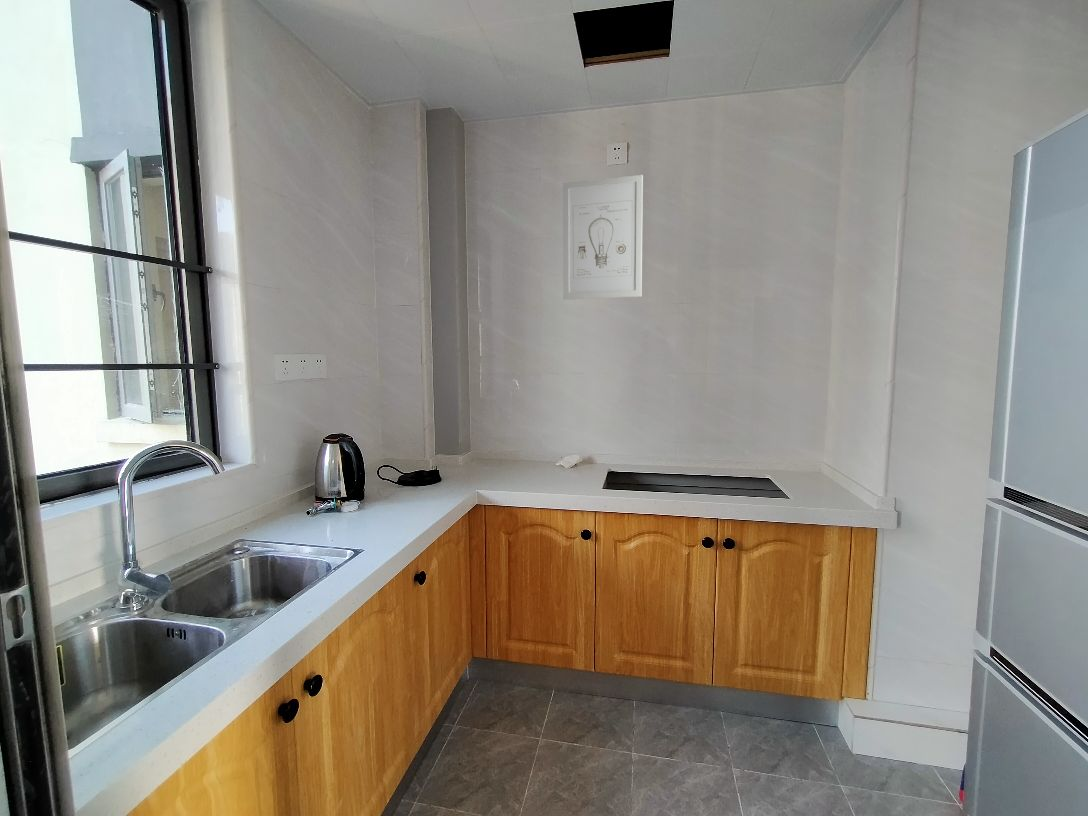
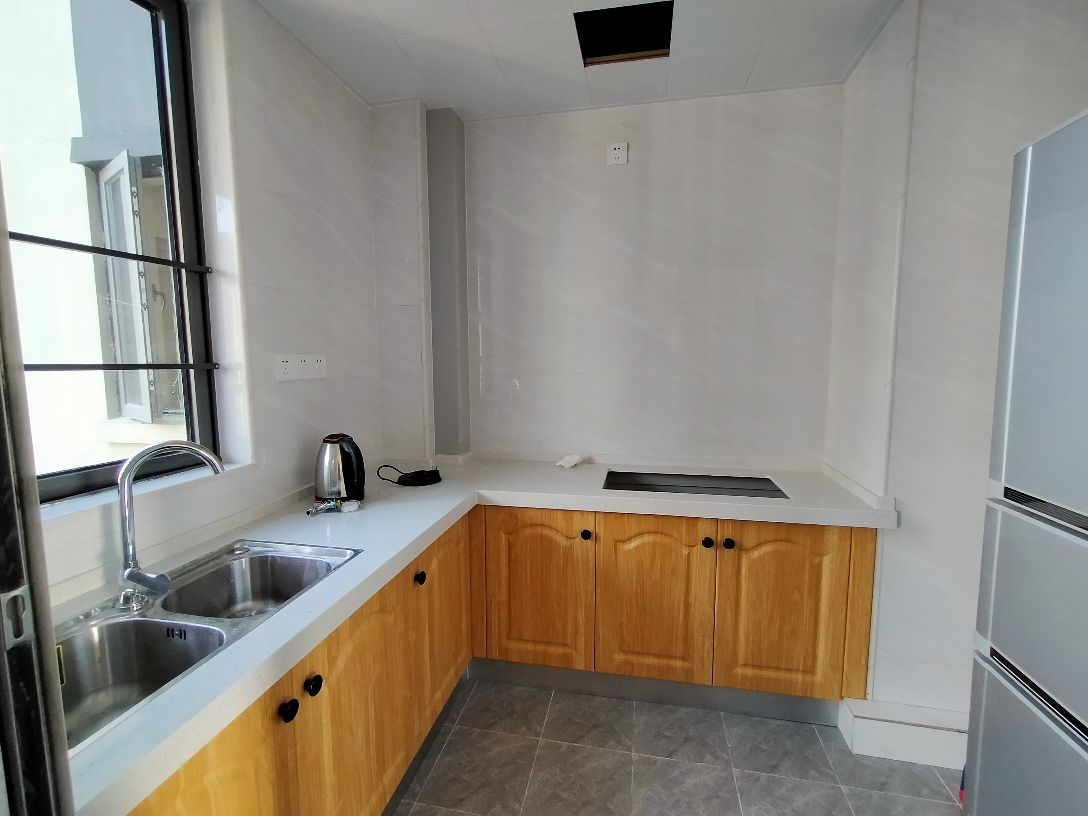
- wall art (601, 239)
